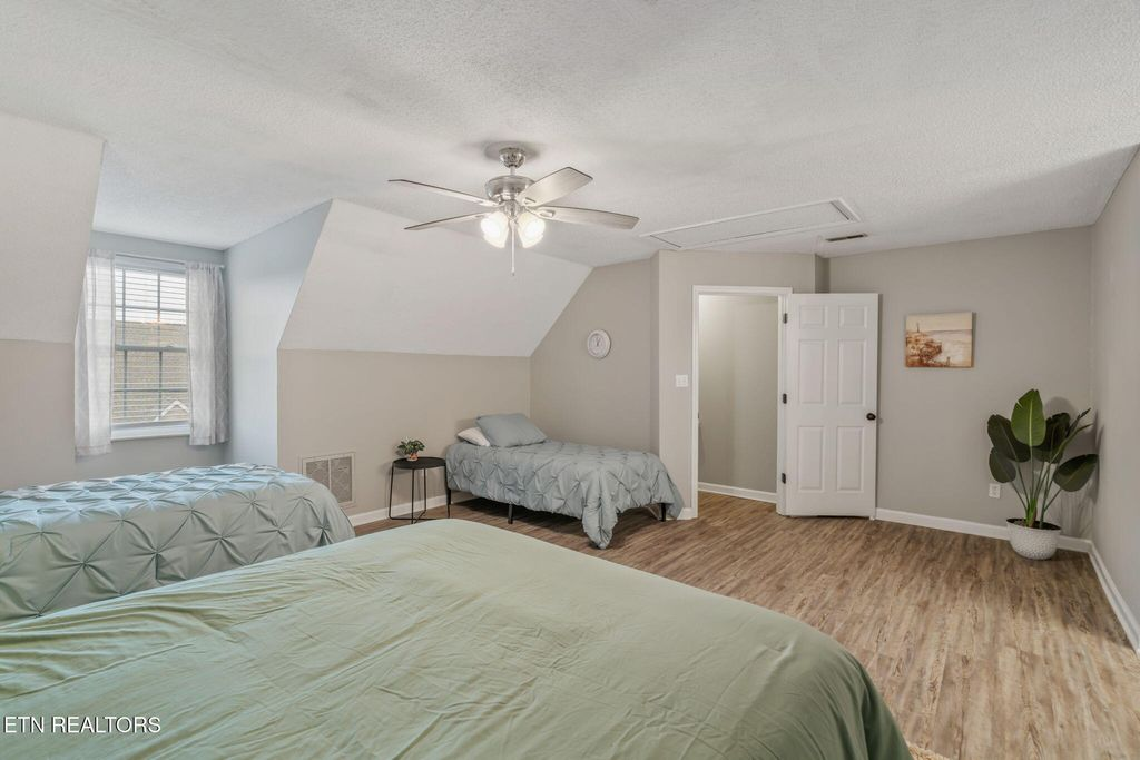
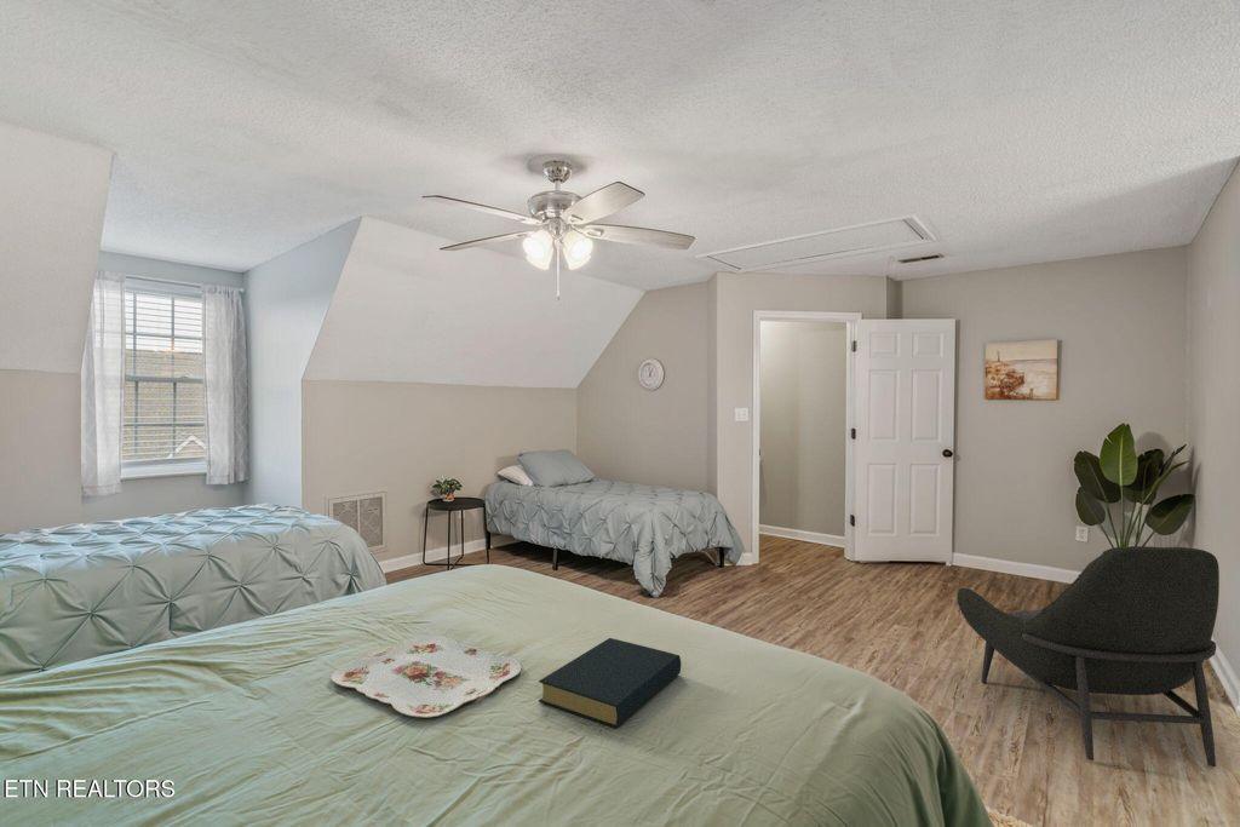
+ hardback book (613, 677)
+ armchair (1086, 620)
+ serving tray (427, 672)
